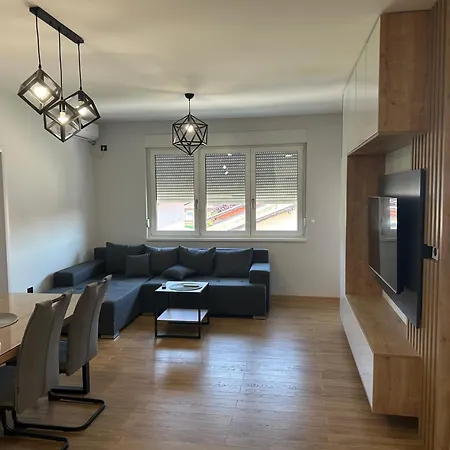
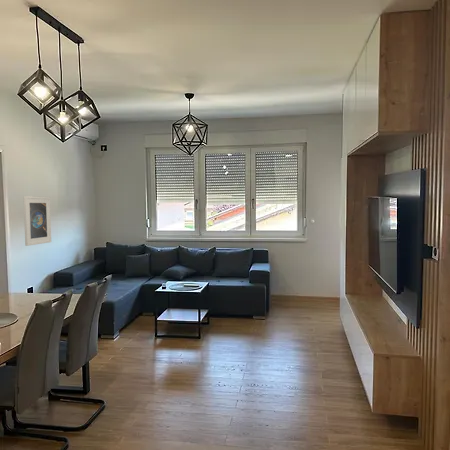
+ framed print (38, 220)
